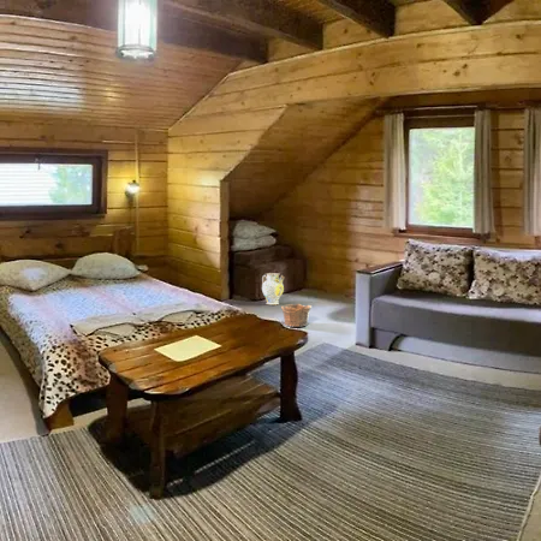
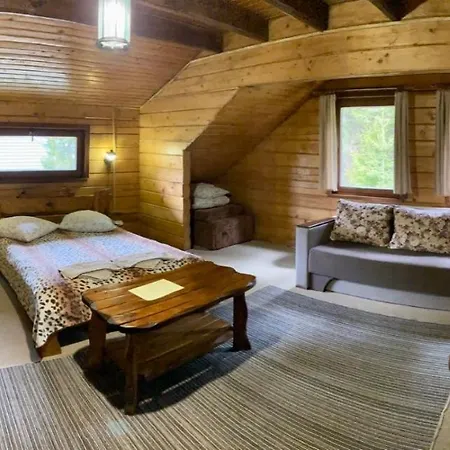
- clay pot (296, 310)
- ceramic jug (273, 289)
